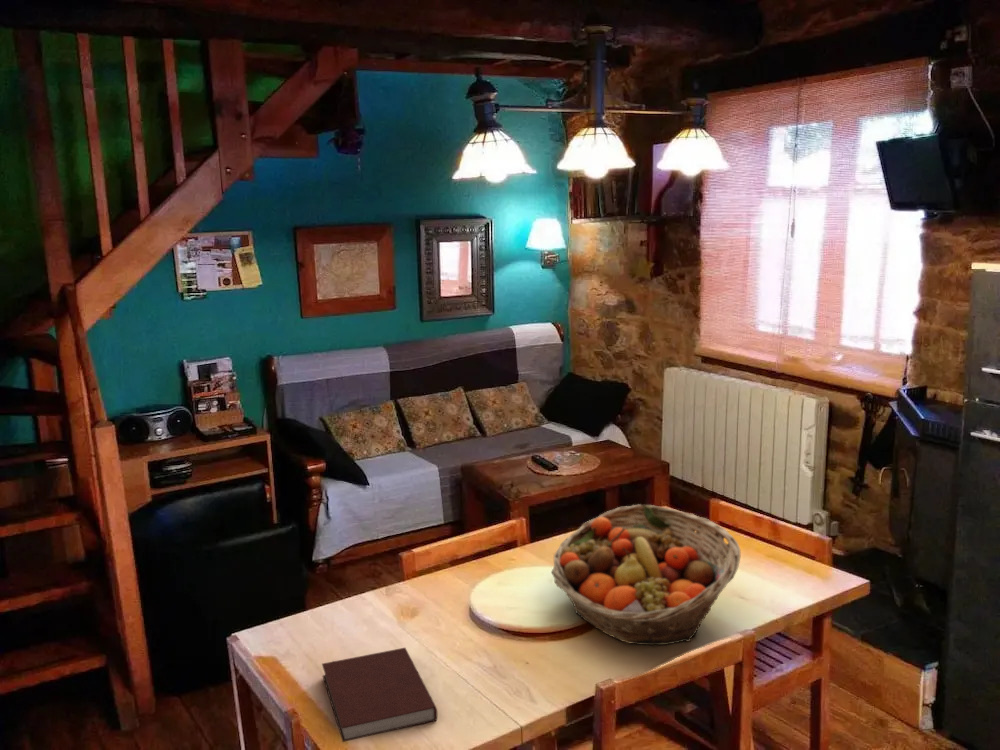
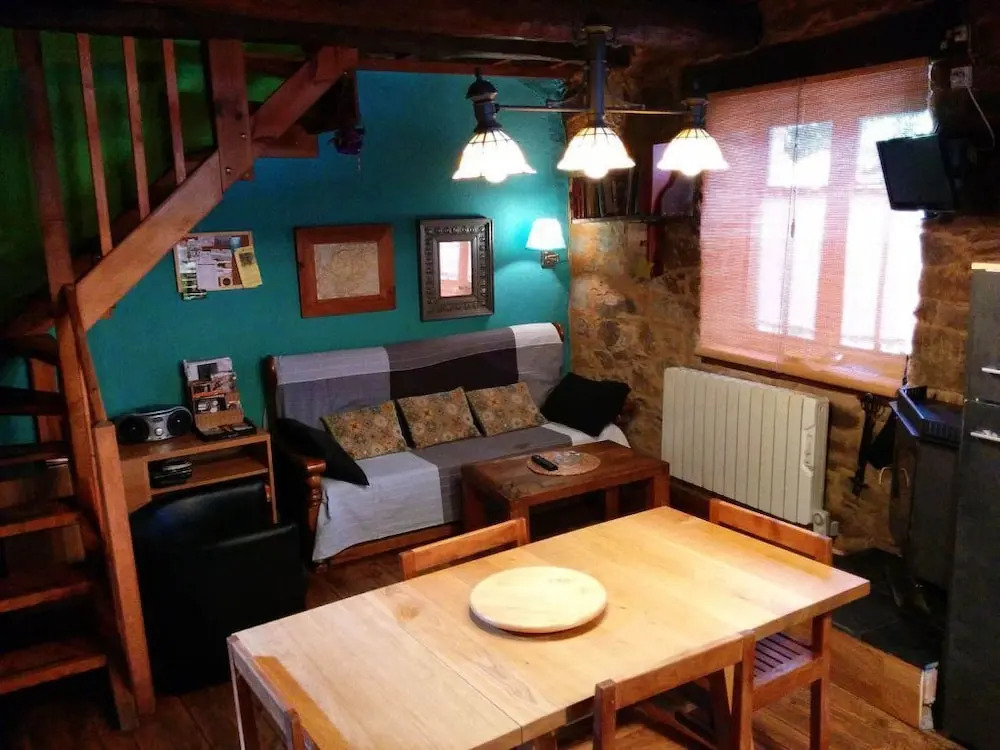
- fruit basket (642, 571)
- notebook (377, 690)
